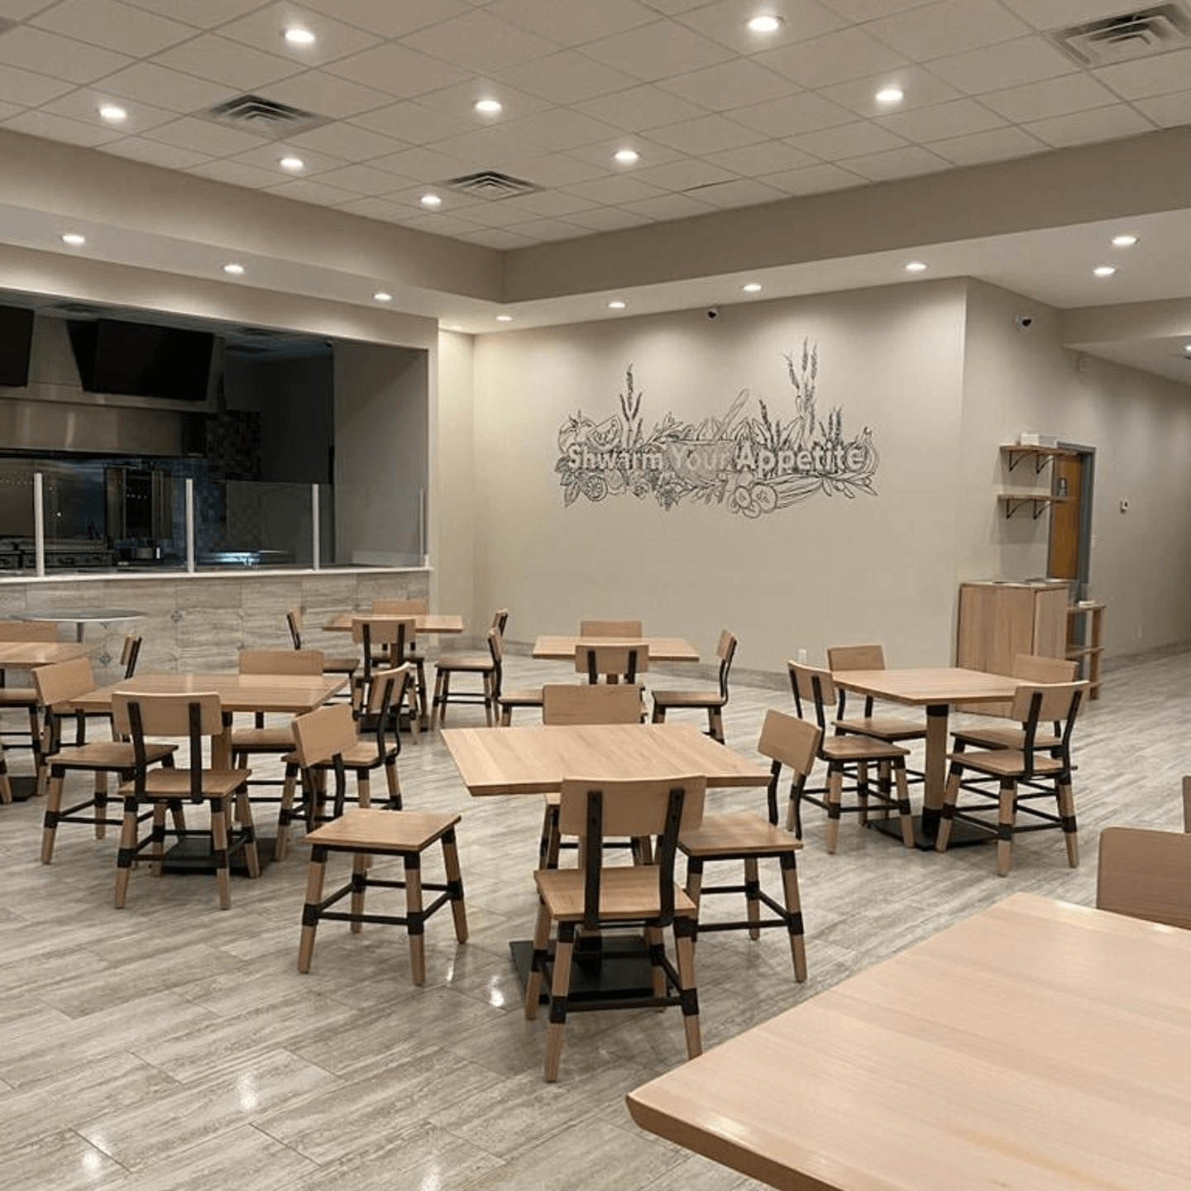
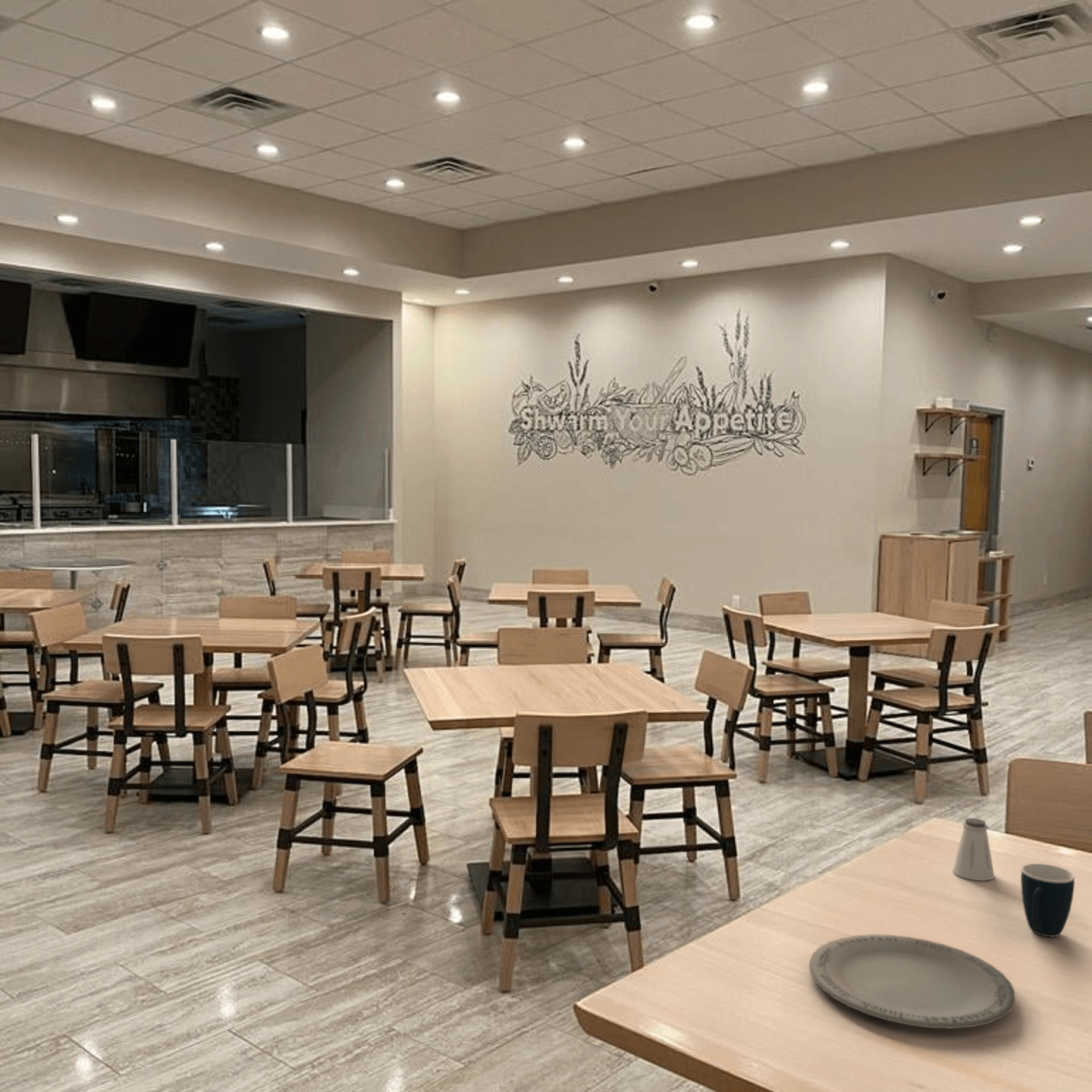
+ plate (908, 981)
+ mug (1043, 905)
+ saltshaker (974, 847)
